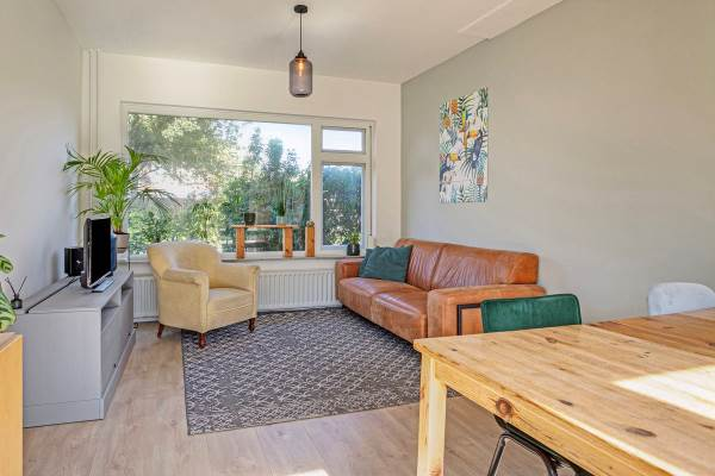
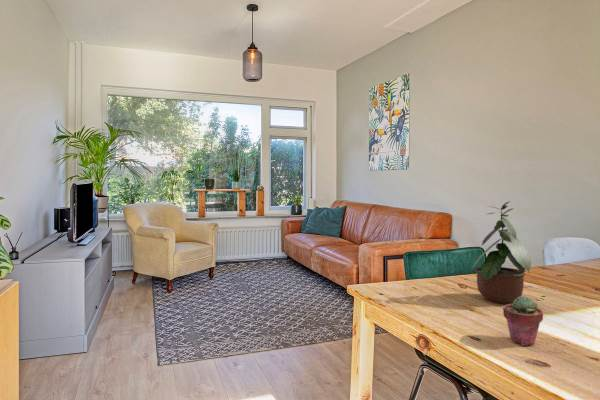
+ potted succulent (522, 318)
+ potted plant (502, 250)
